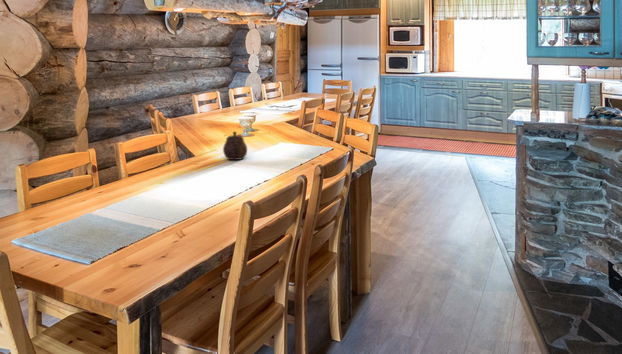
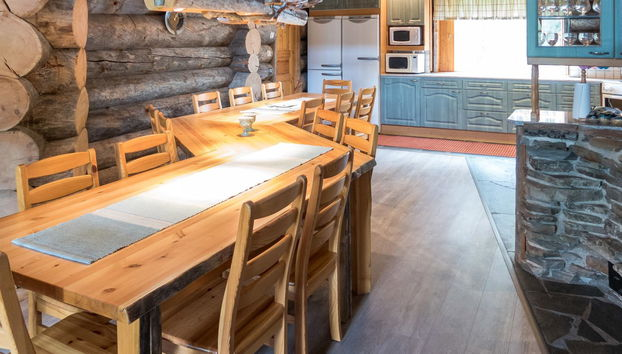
- teapot (235, 145)
